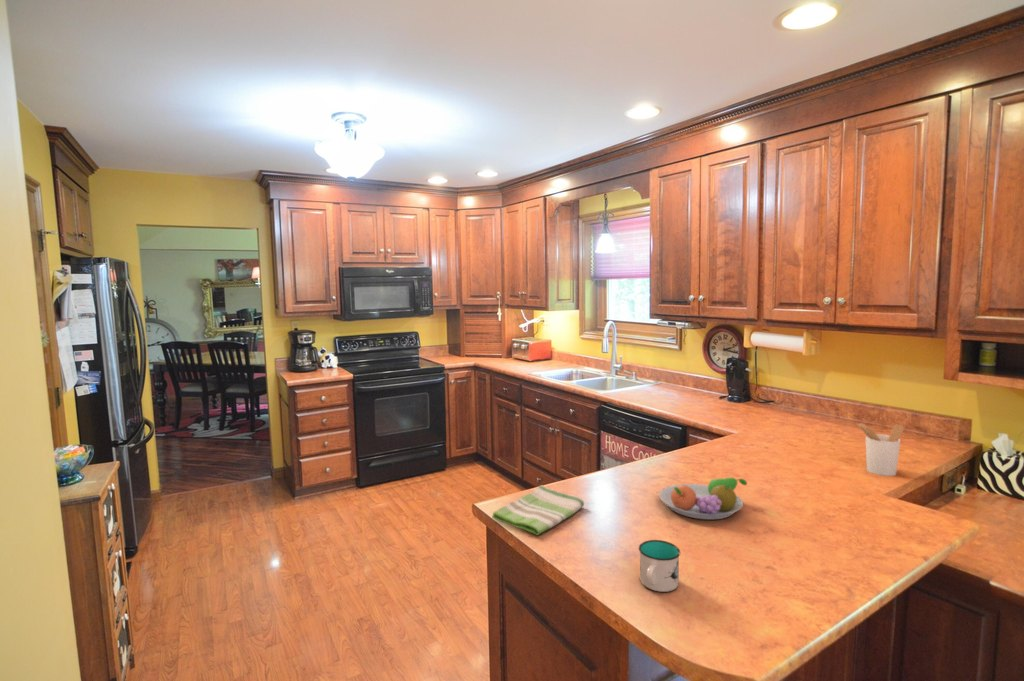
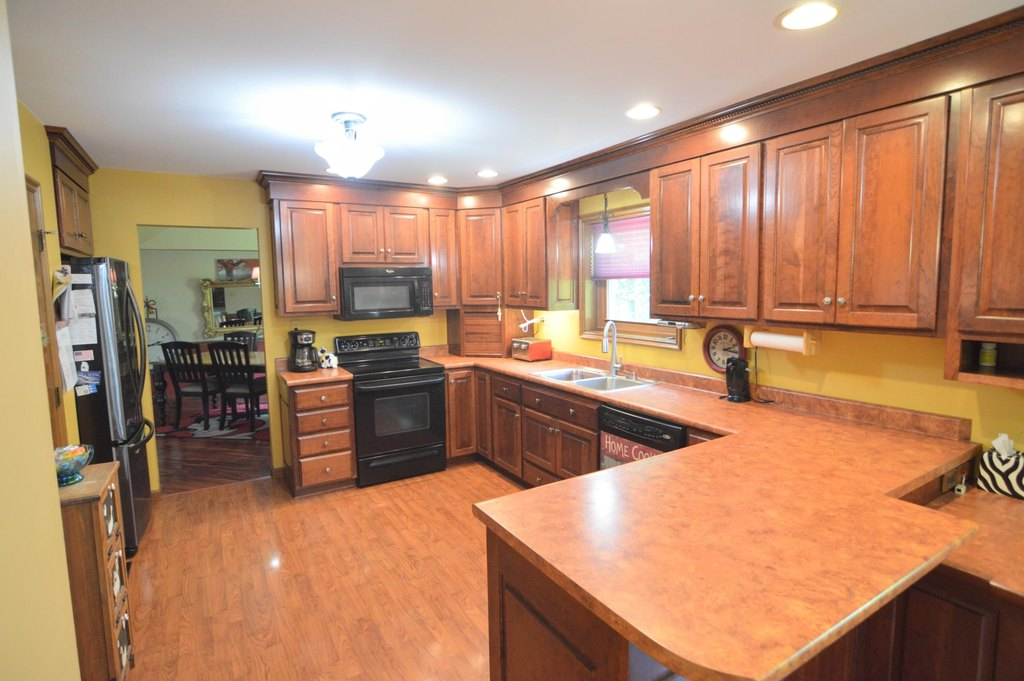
- dish towel (539, 507)
- fruit bowl (703, 491)
- mug (657, 568)
- utensil holder (876, 447)
